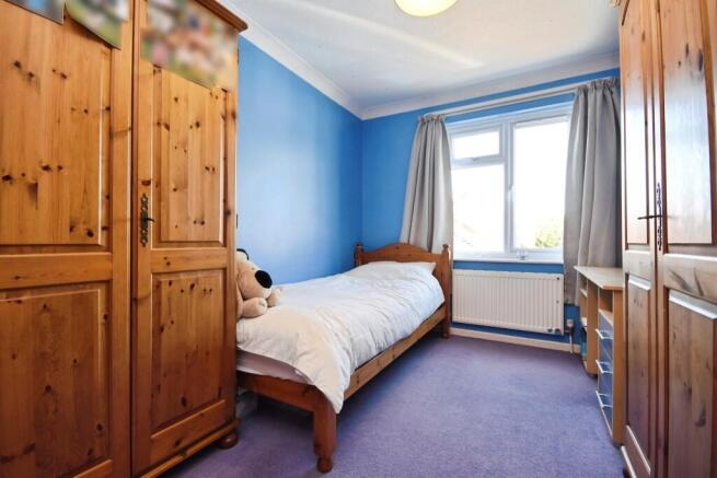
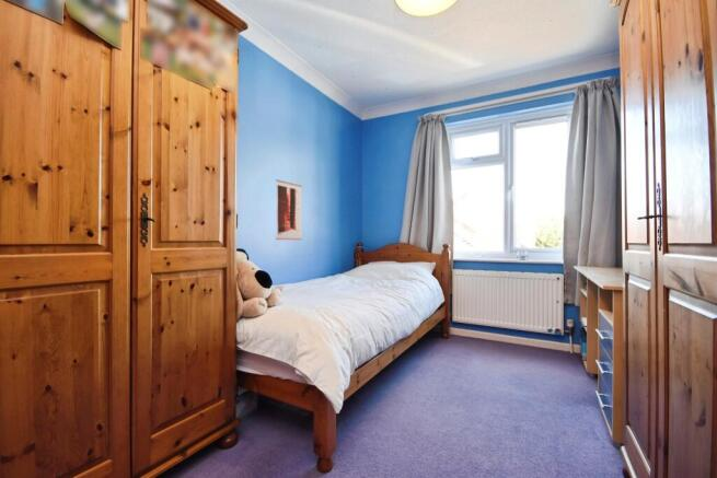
+ wall art (289, 211)
